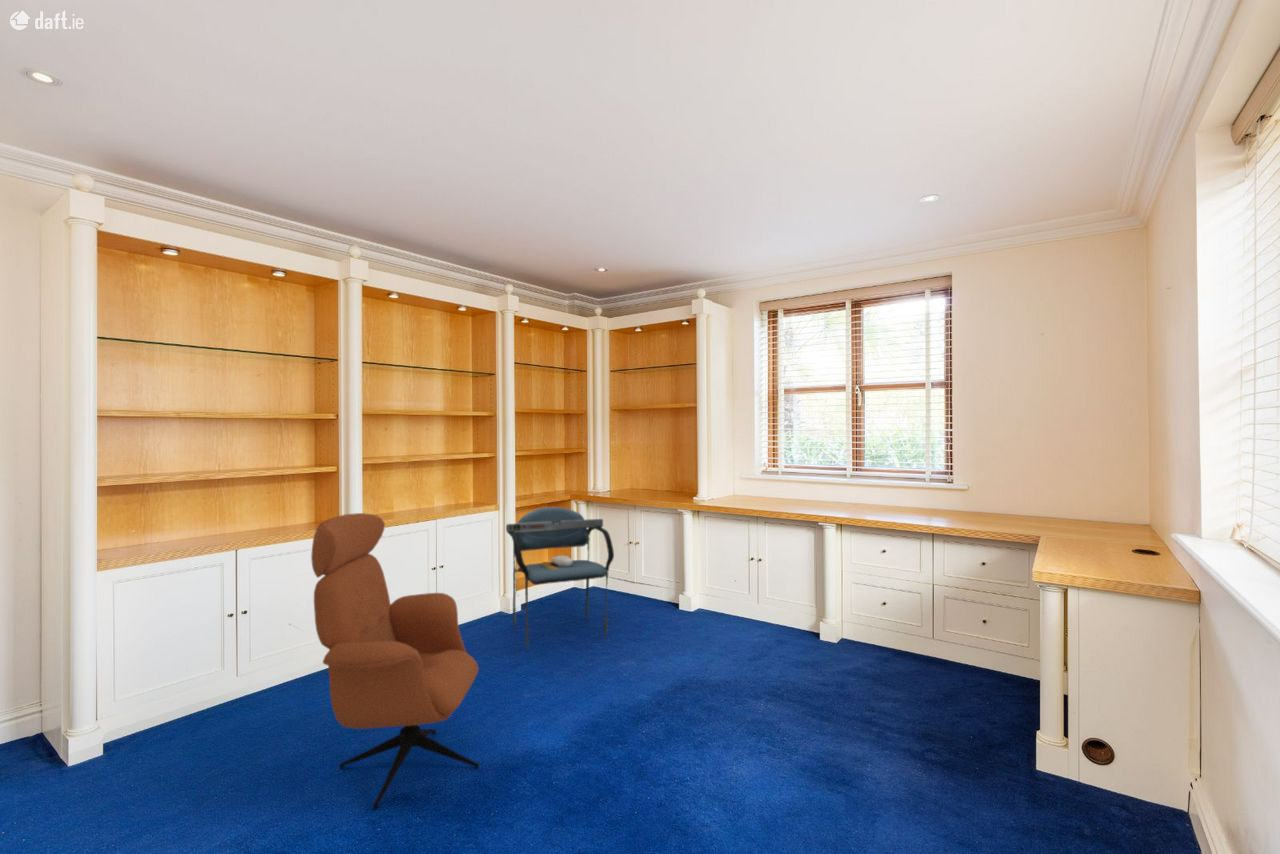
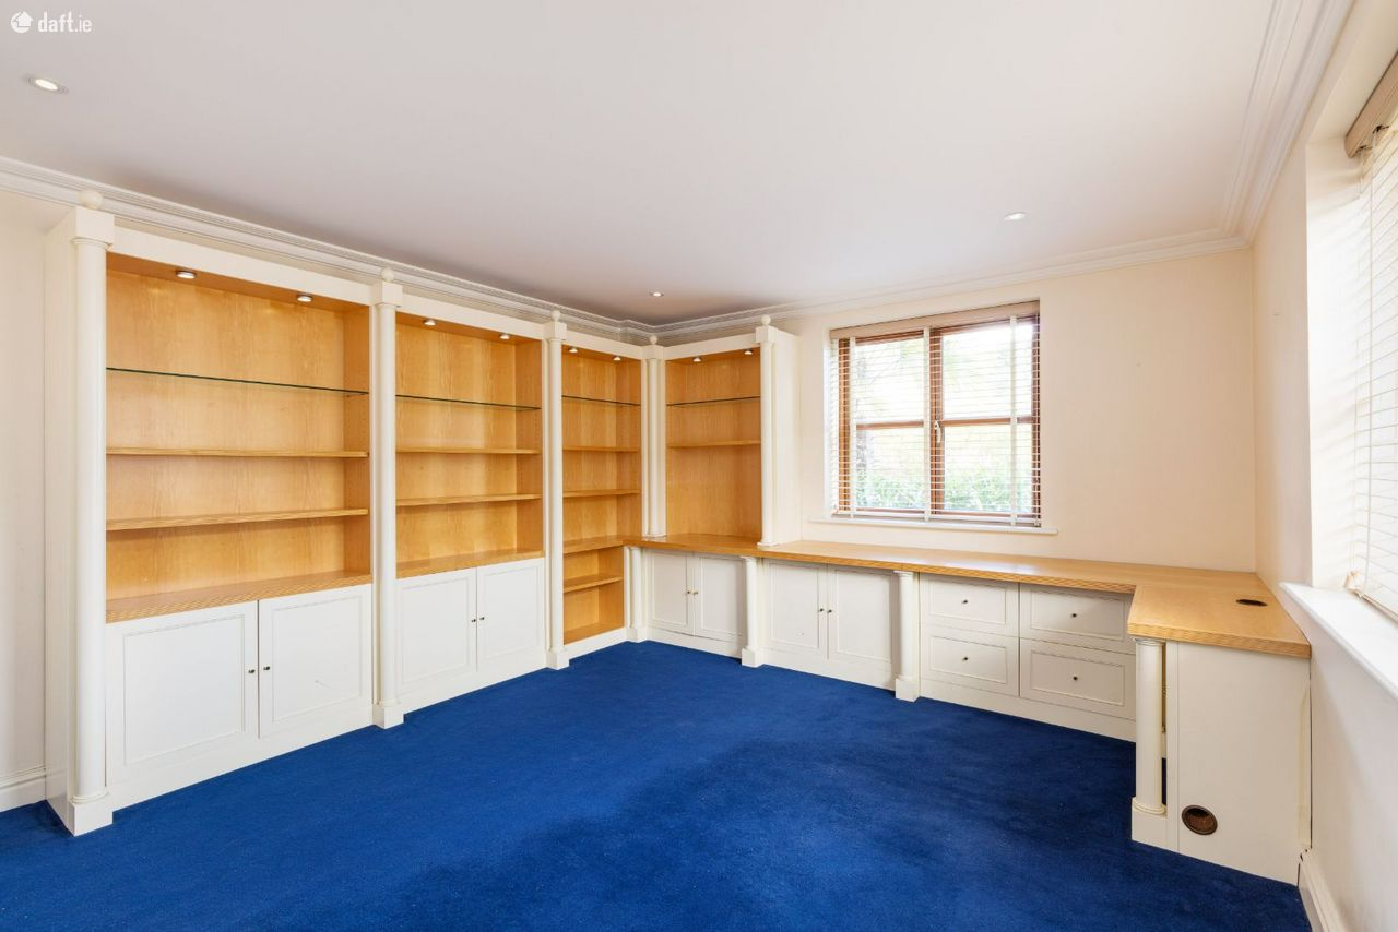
- armchair (405, 640)
- chair (559, 572)
